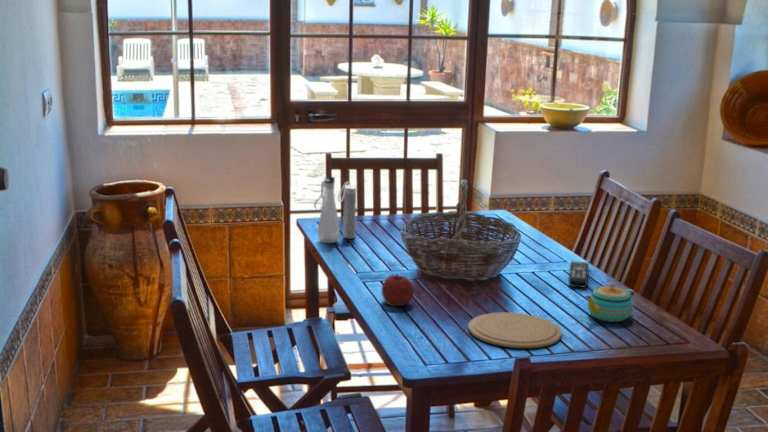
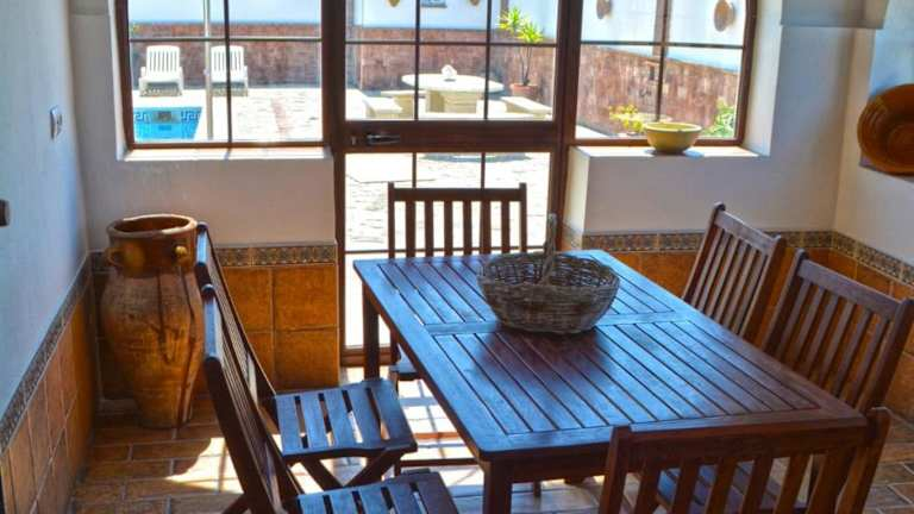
- water bottle (335, 208)
- fruit (397, 288)
- remote control (578, 274)
- teapot (609, 300)
- plate (514, 328)
